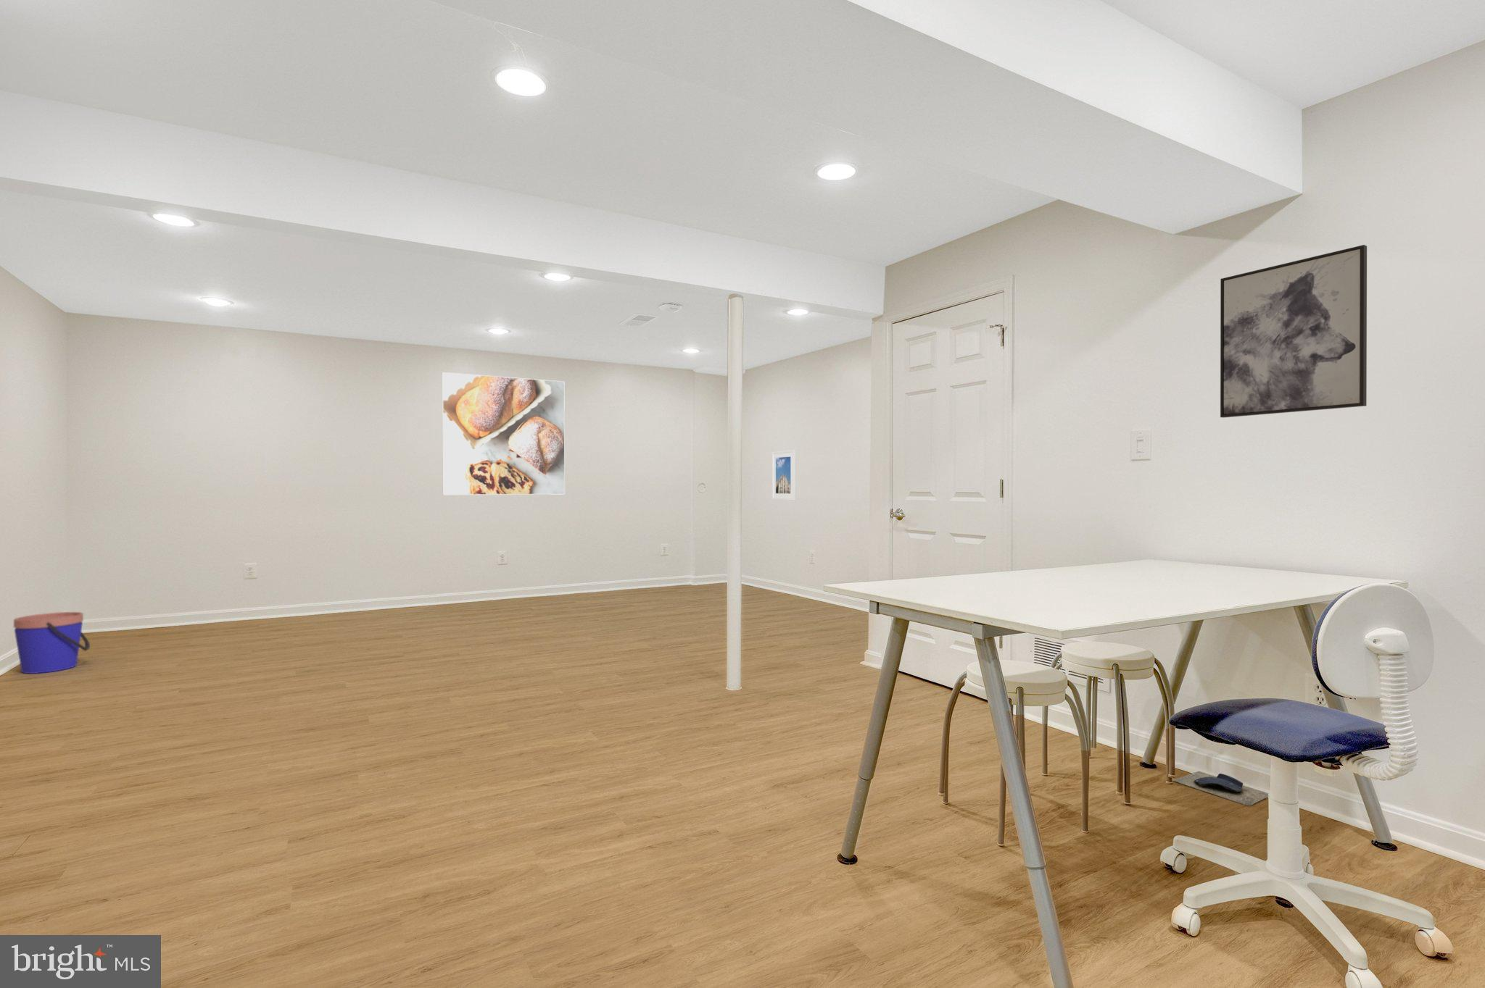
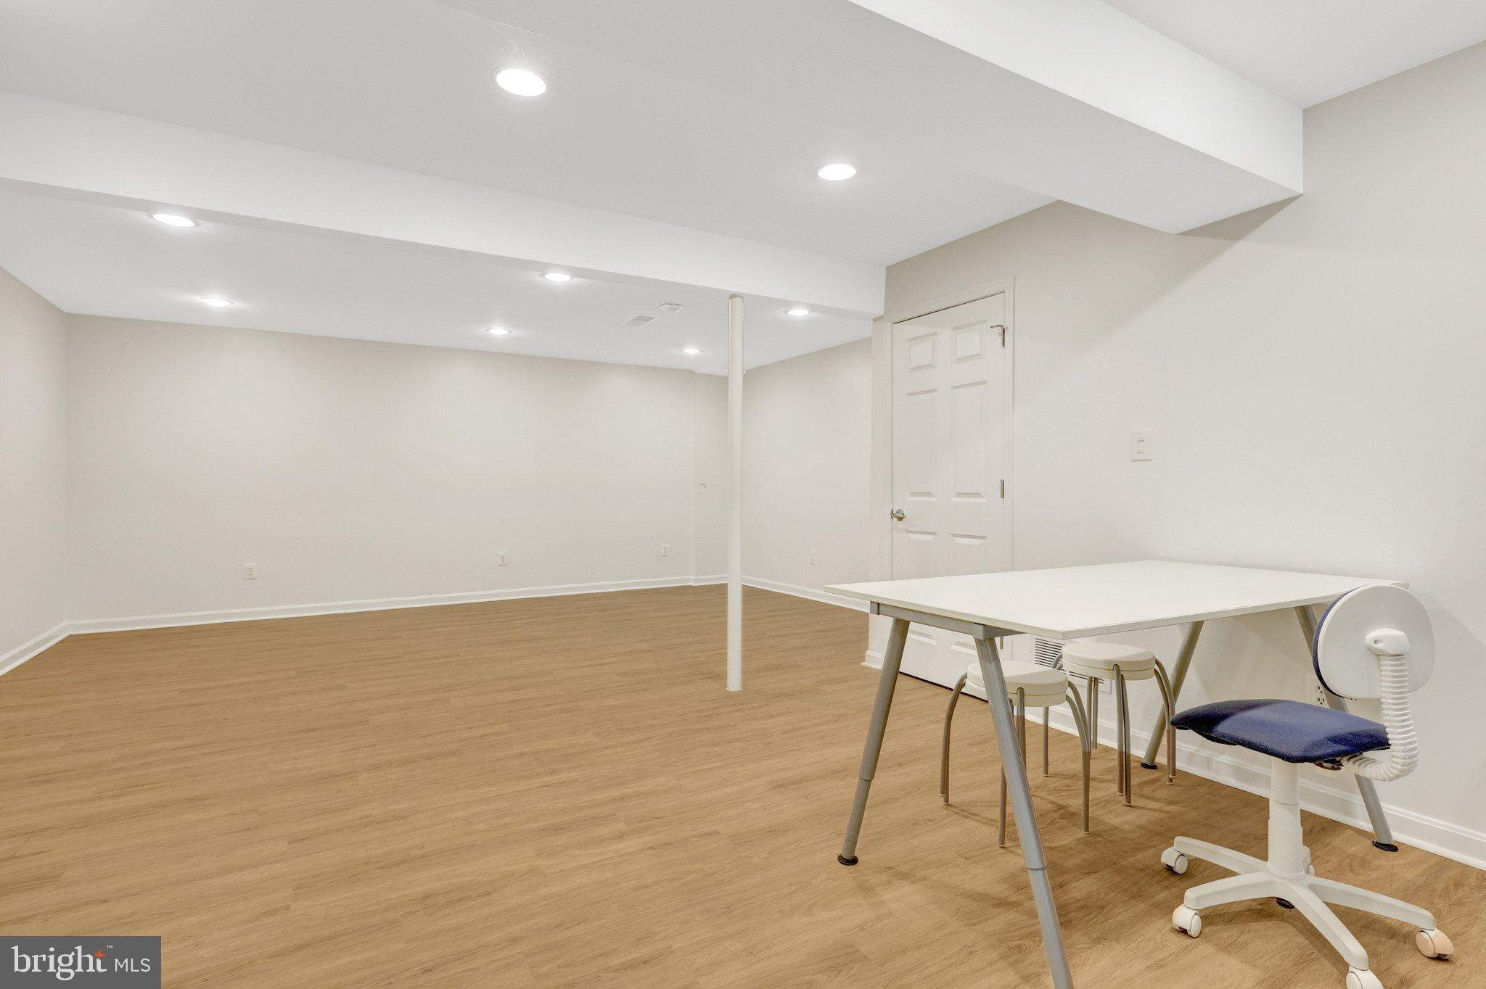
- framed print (505, 436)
- shoe (1221, 783)
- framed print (783, 475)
- wall art (1288, 337)
- bucket (52, 642)
